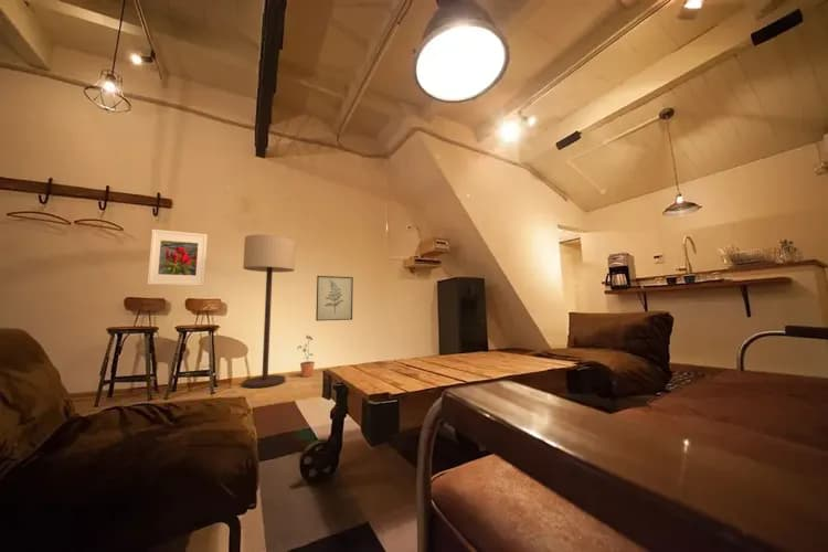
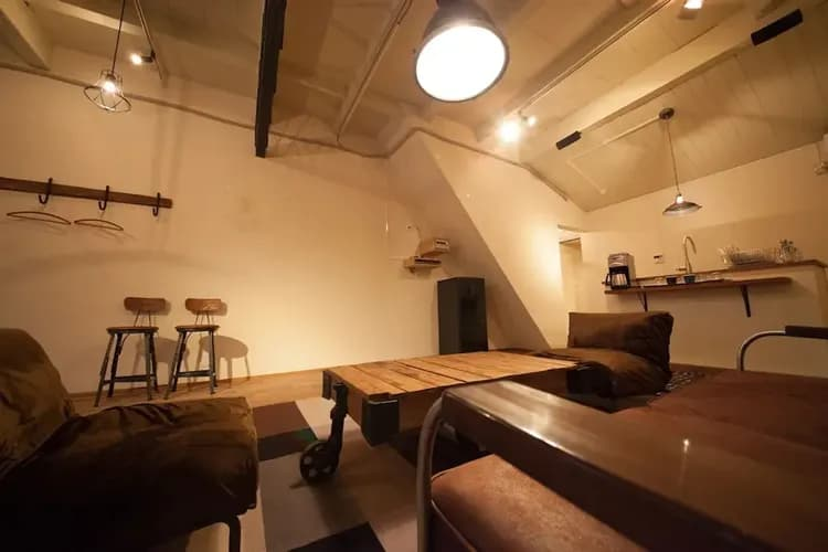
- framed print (179, 257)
- floor lamp (267, 309)
- potted plant (306, 355)
- wall art (335, 298)
